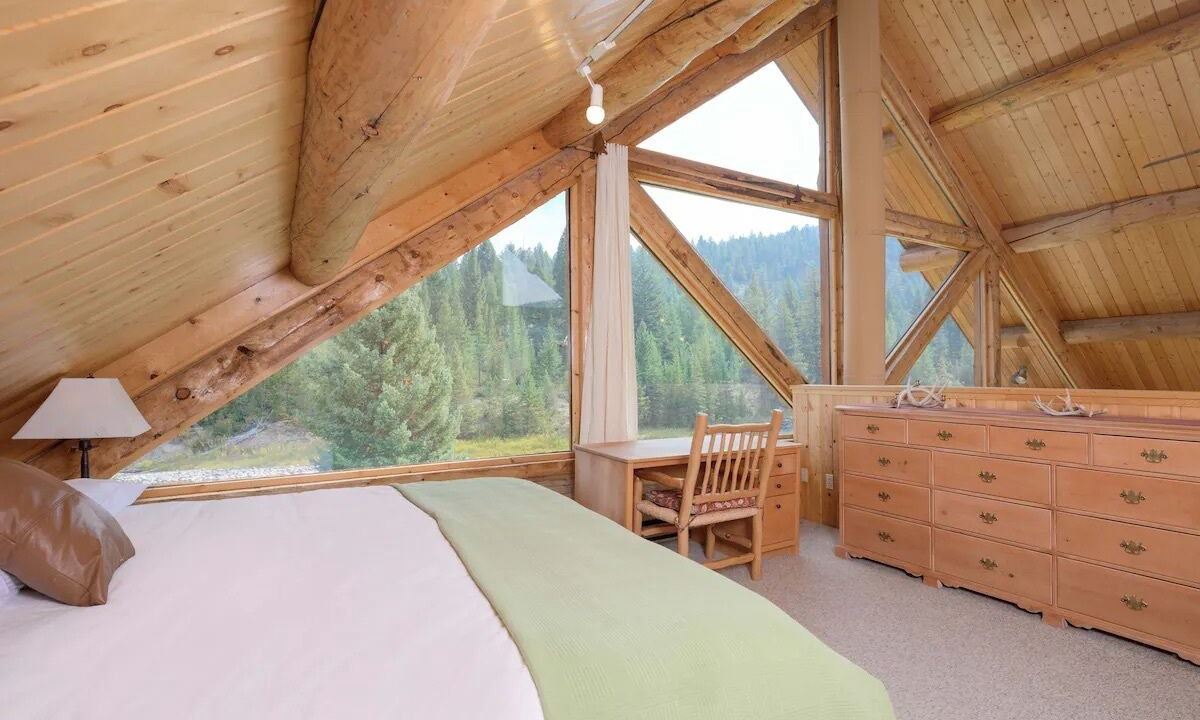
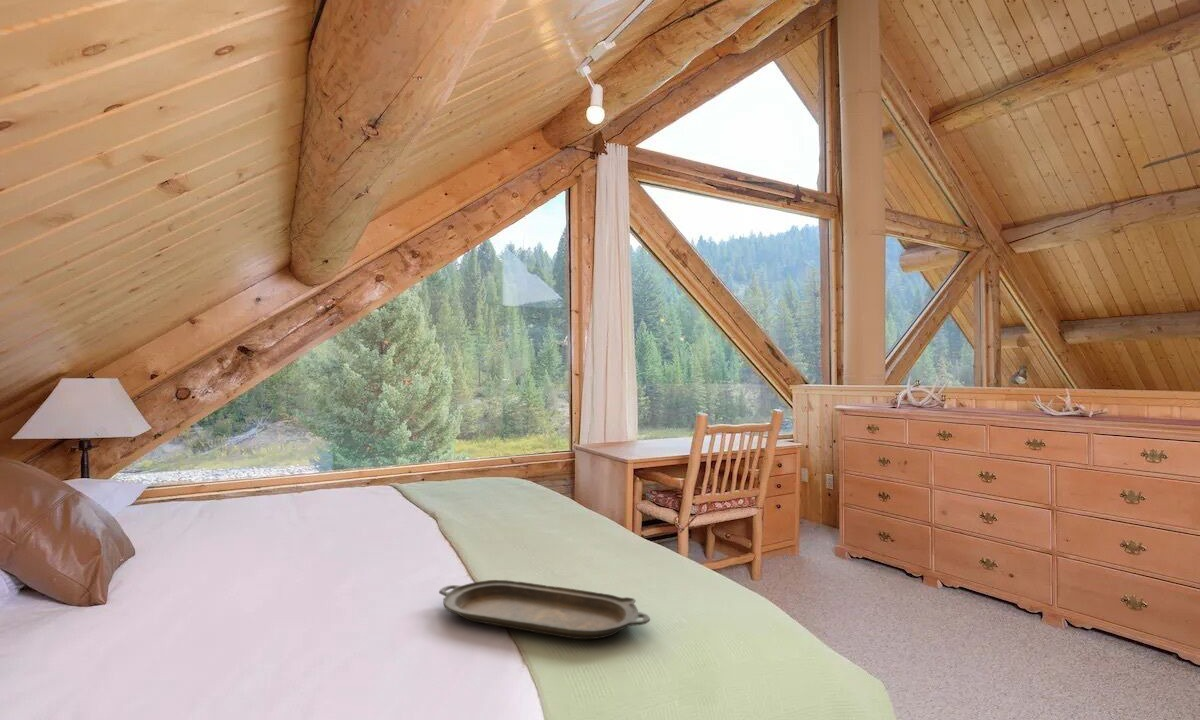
+ serving tray (538, 609)
